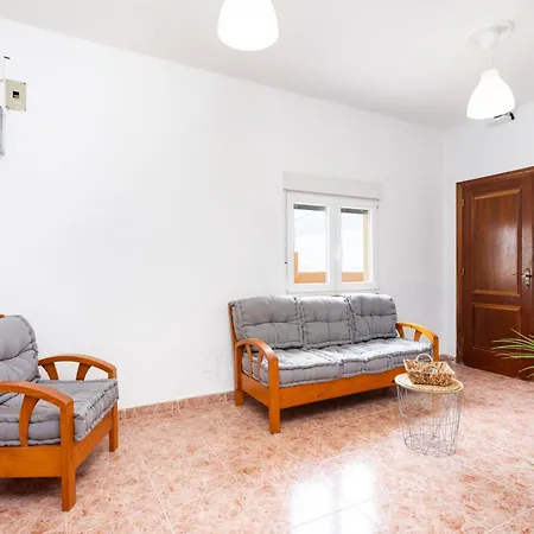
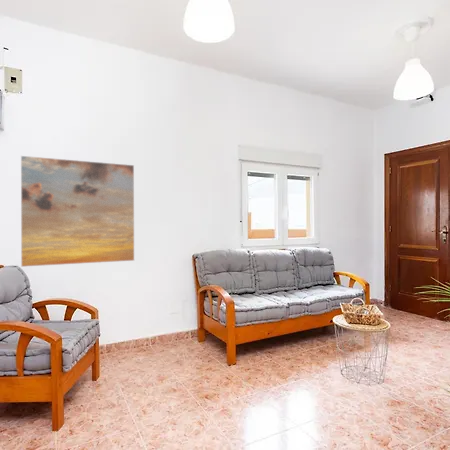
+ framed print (81, 212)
